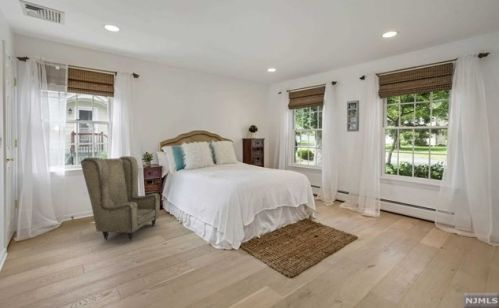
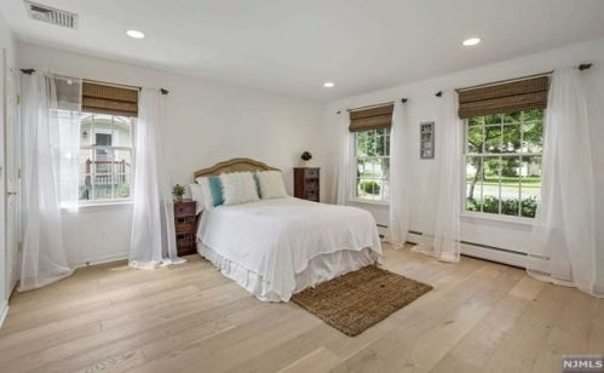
- armchair (126, 194)
